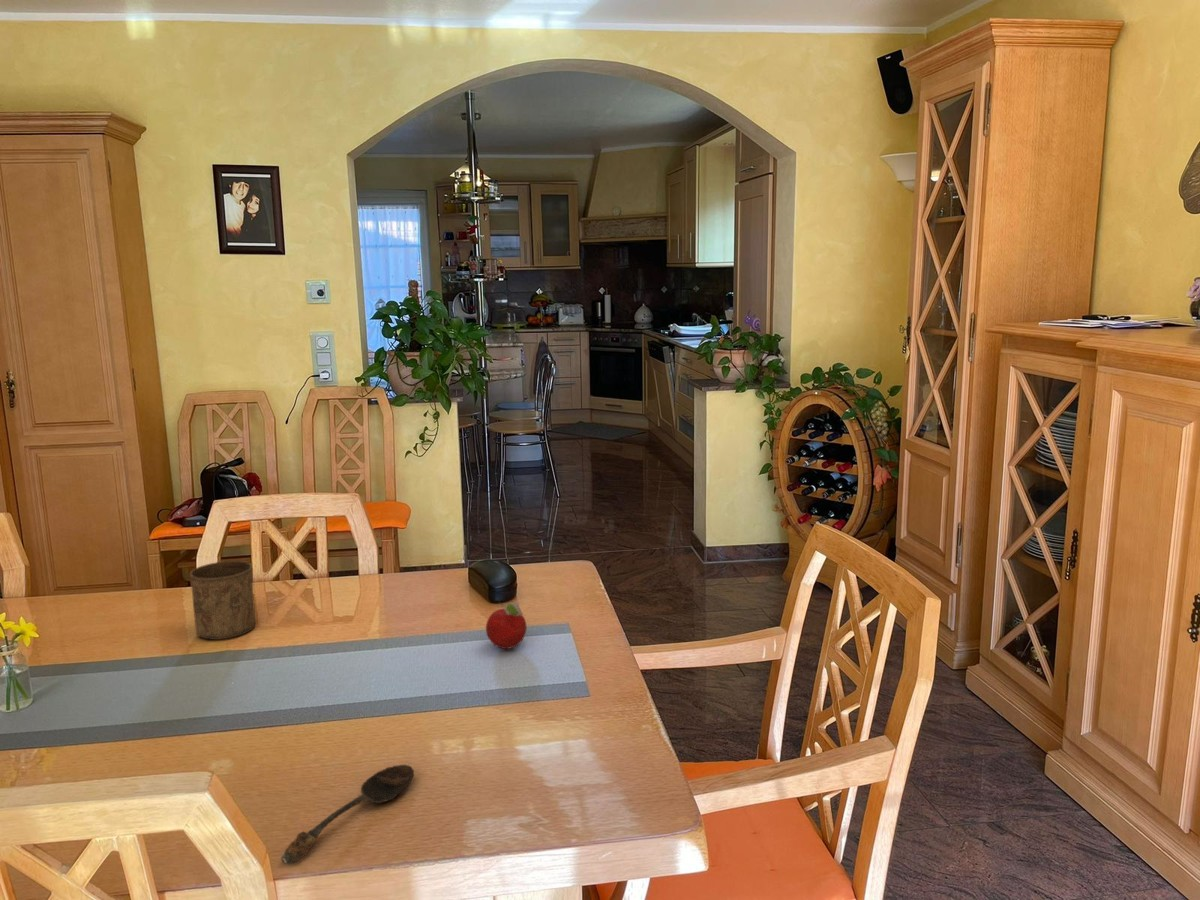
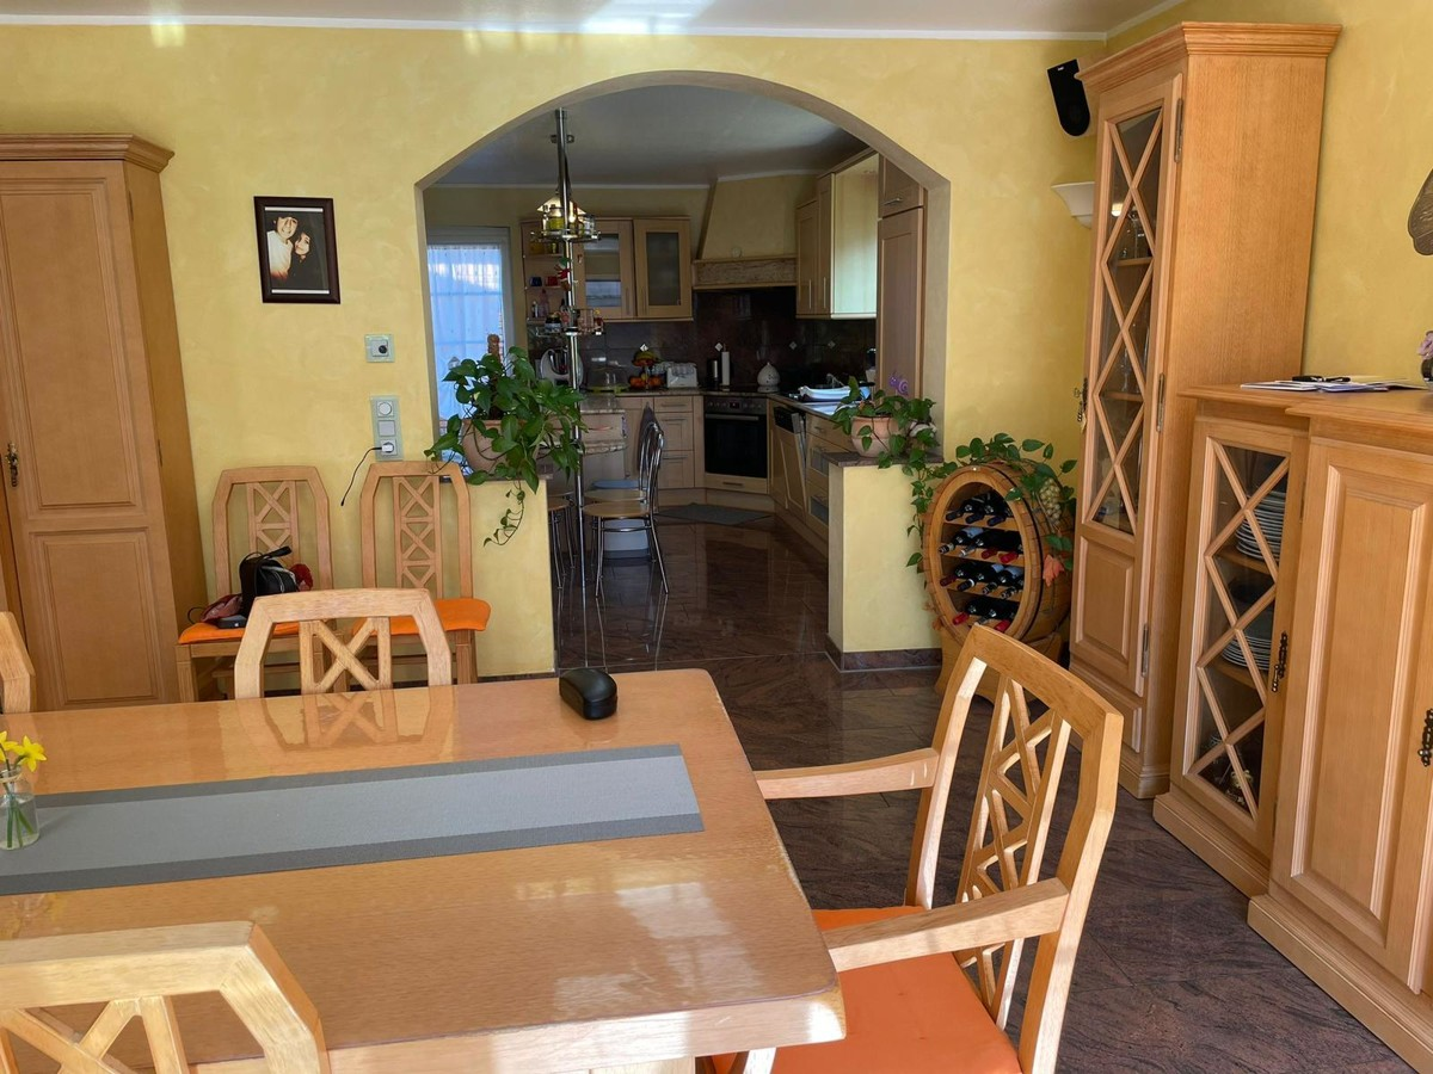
- spoon (350, 807)
- cup (224, 599)
- fruit (510, 621)
